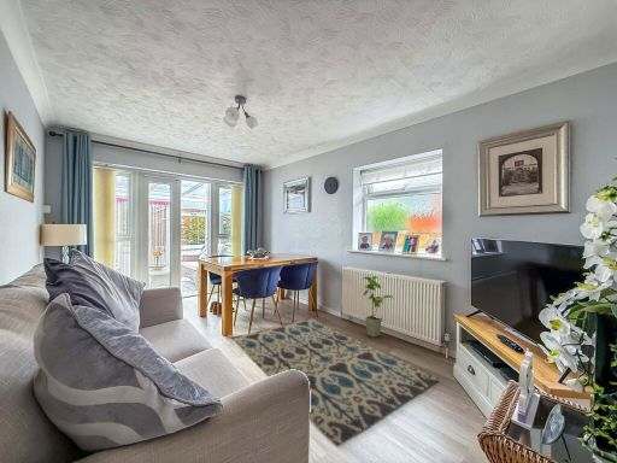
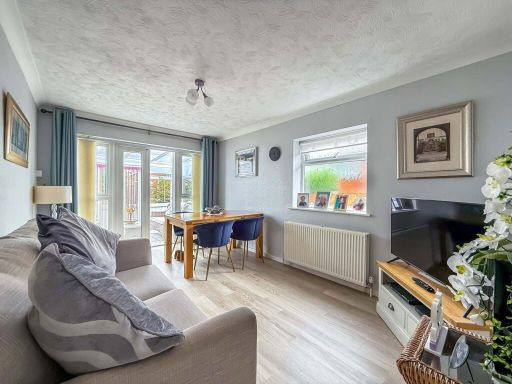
- house plant (375, 306)
- rug (318, 354)
